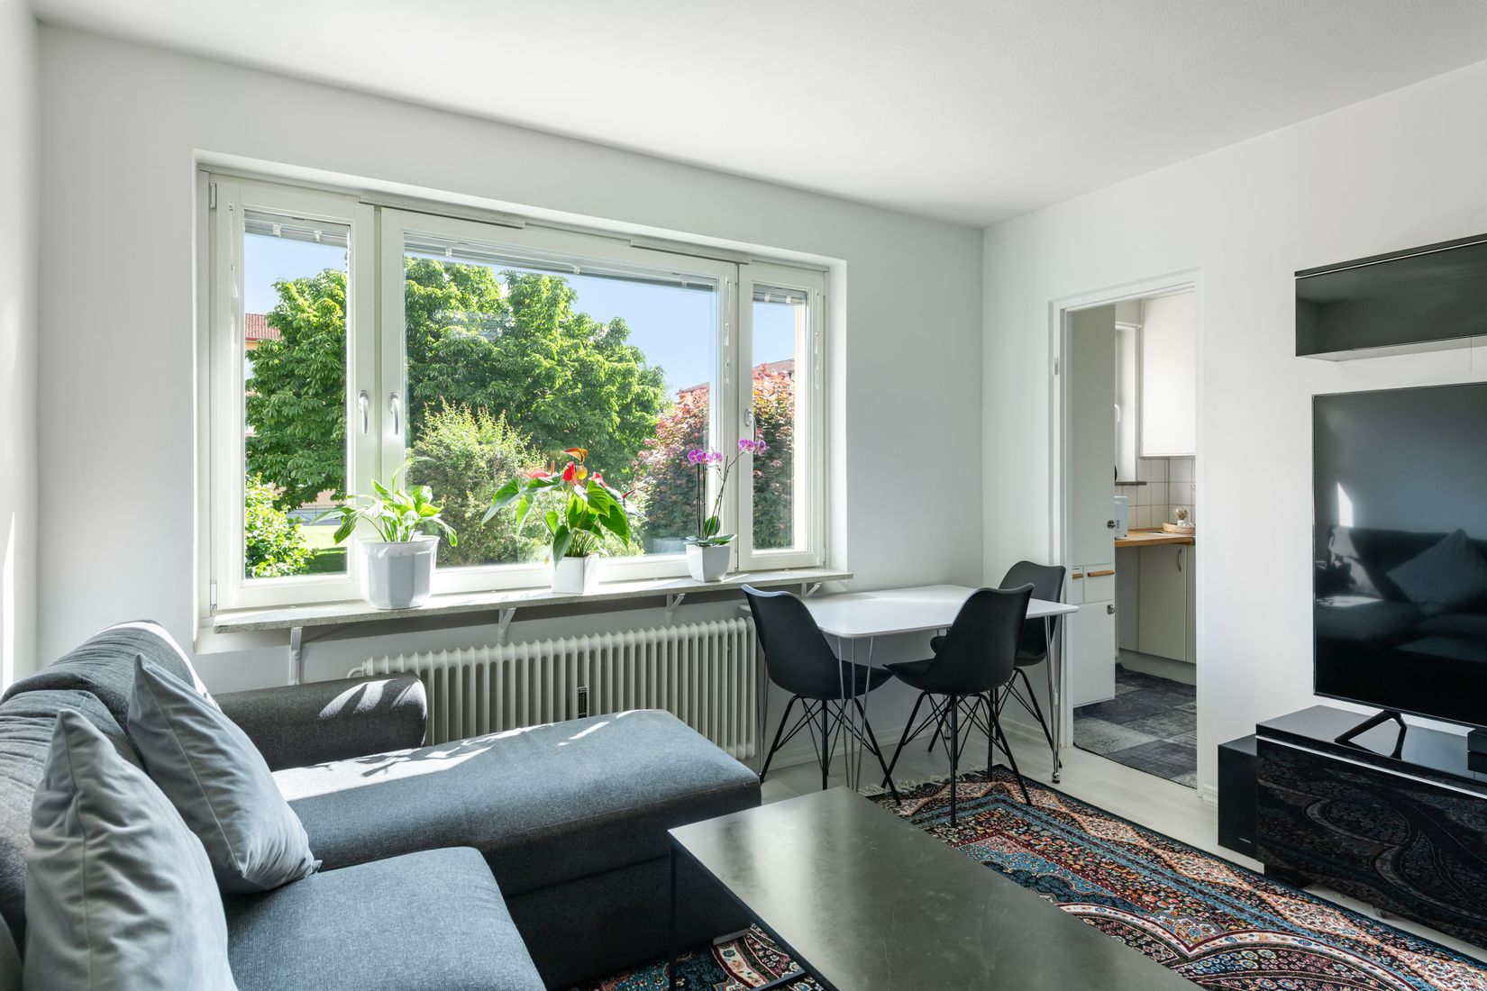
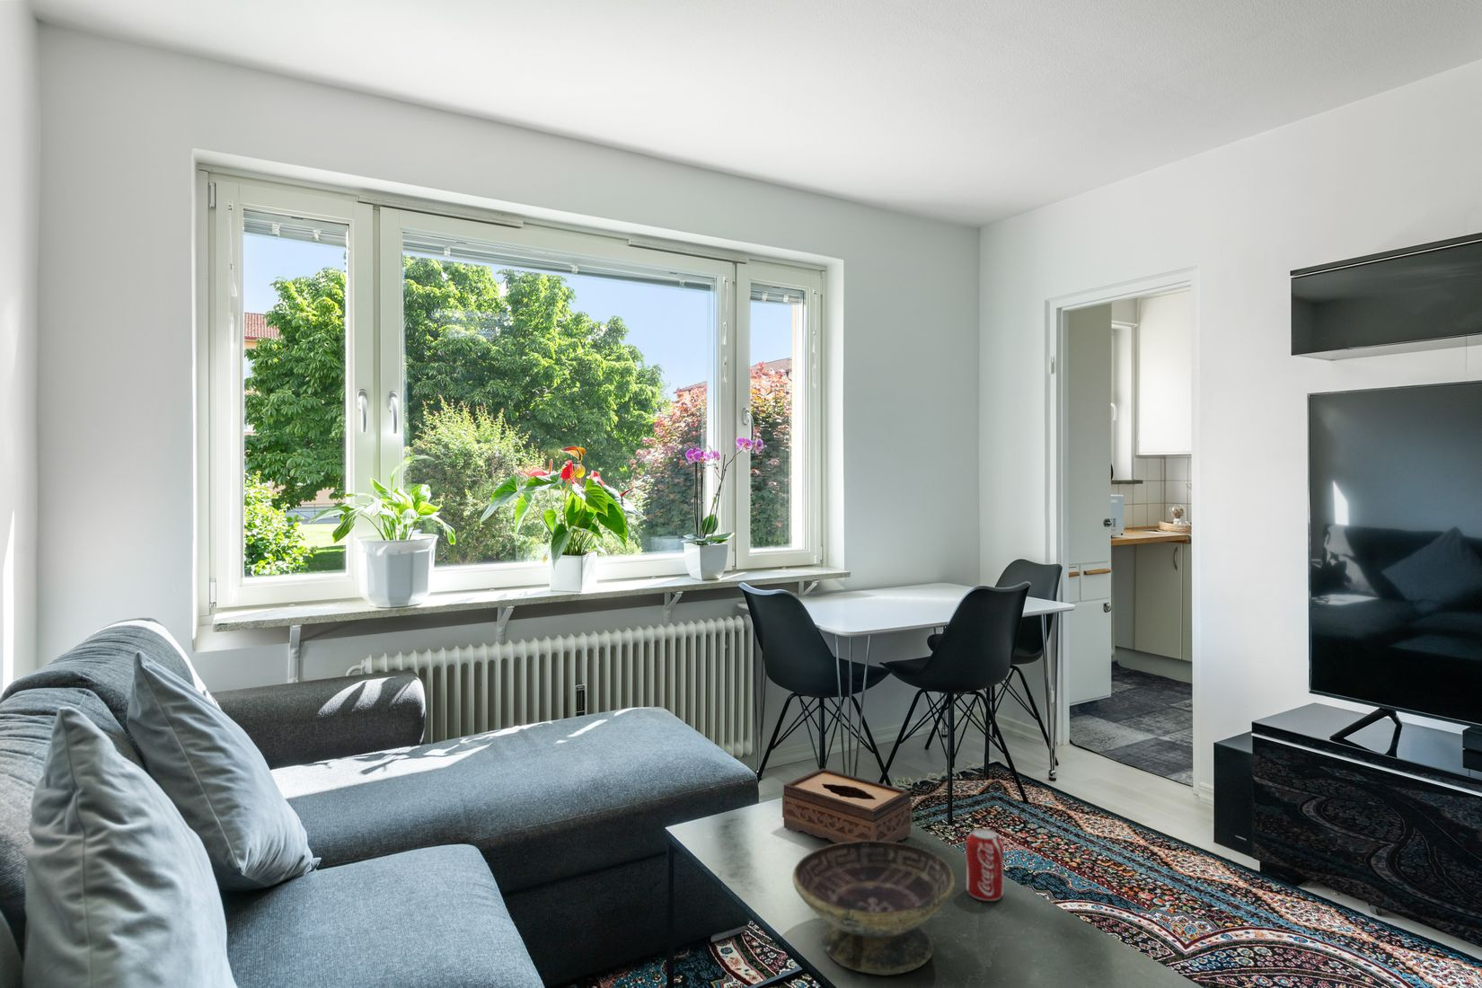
+ beverage can (985, 862)
+ decorative bowl (872, 906)
+ tissue box (846, 809)
